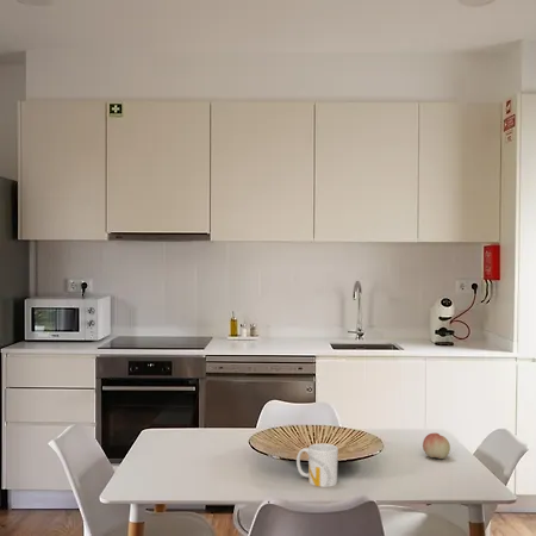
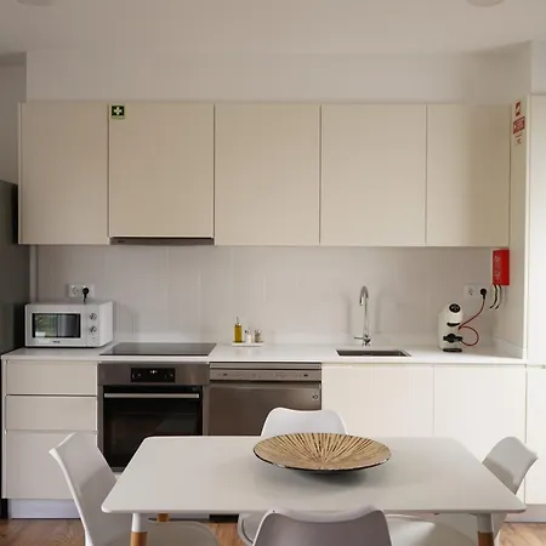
- fruit (436, 445)
- mug (317, 465)
